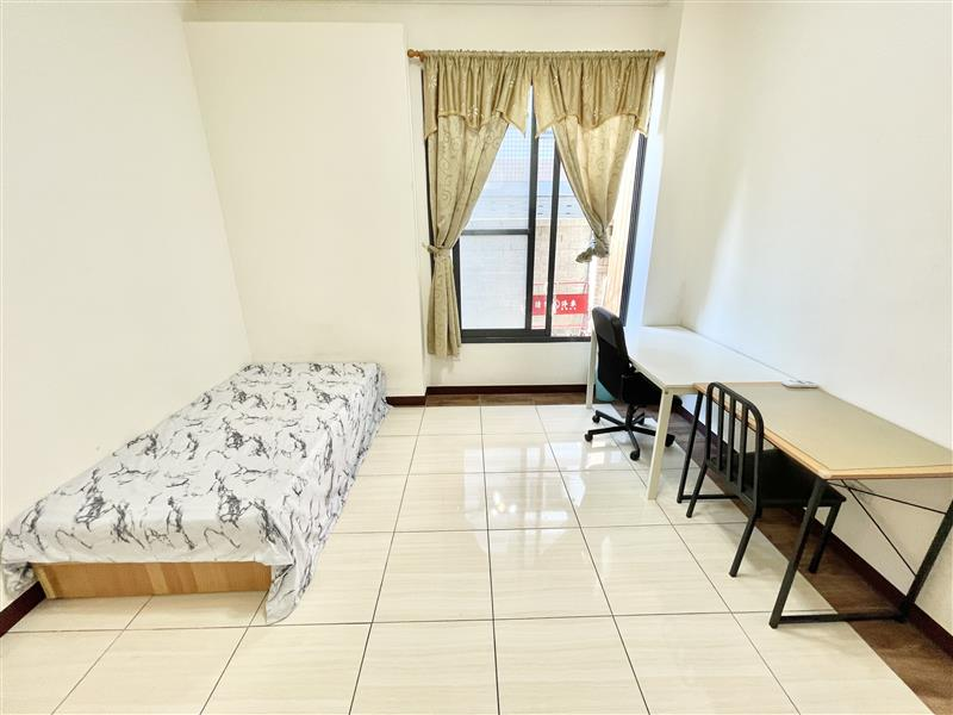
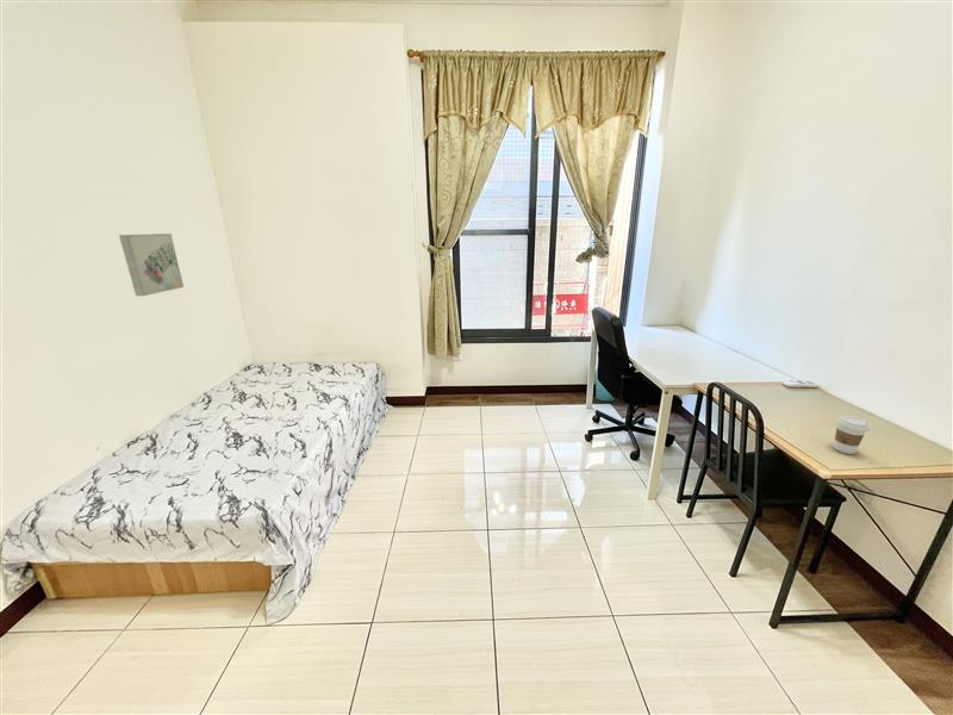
+ coffee cup (848, 434)
+ wall art (154, 263)
